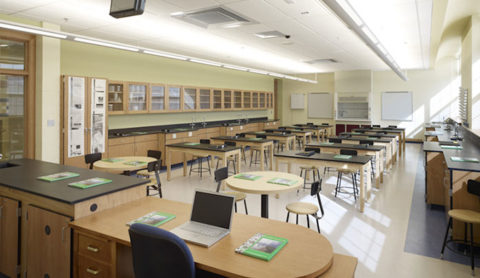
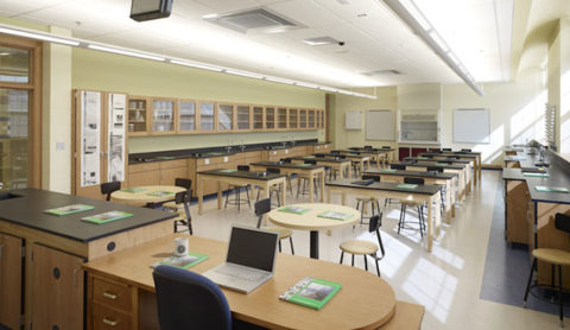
+ mug (178, 246)
